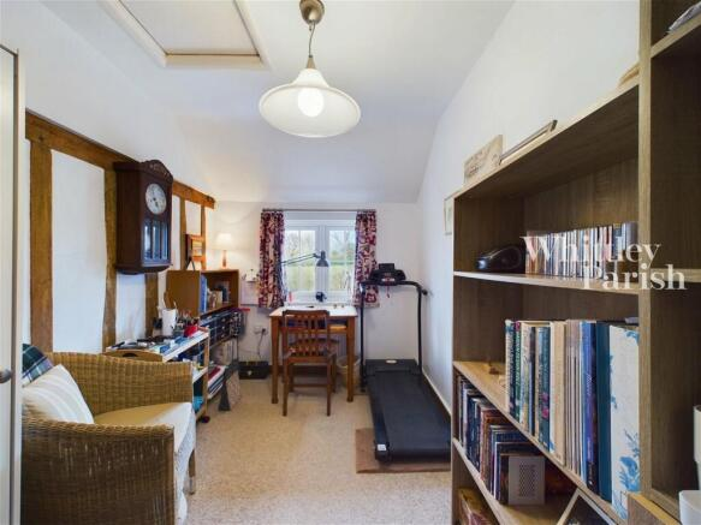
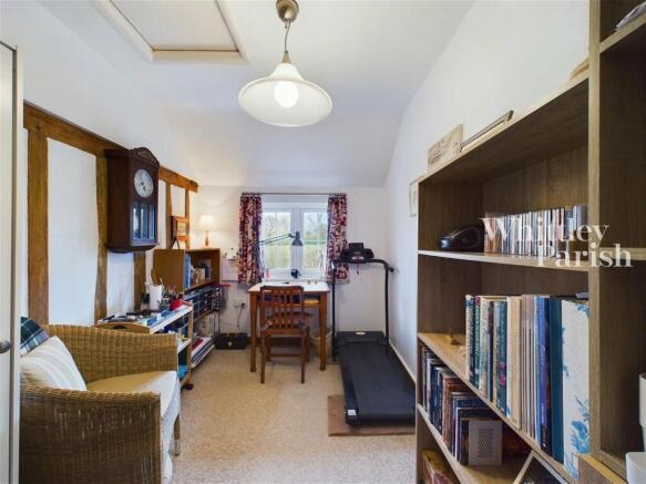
- bag (231, 381)
